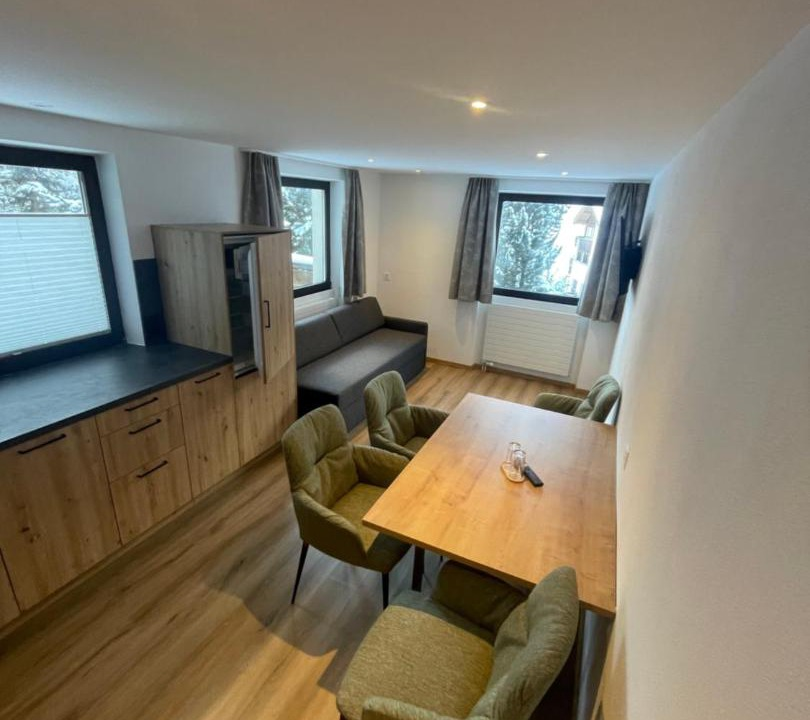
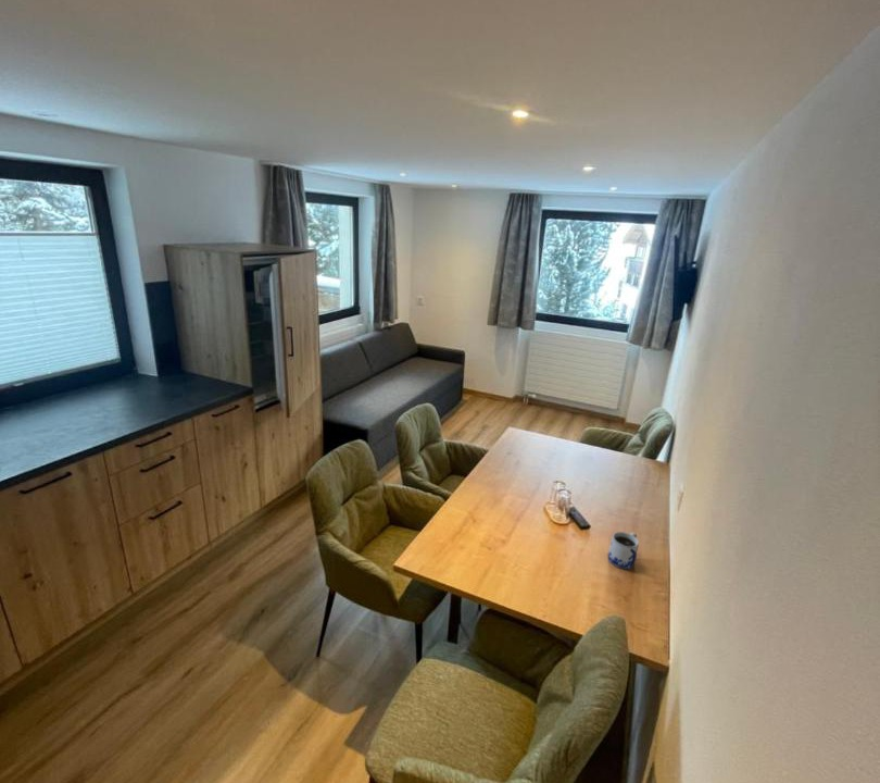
+ mug (624, 548)
